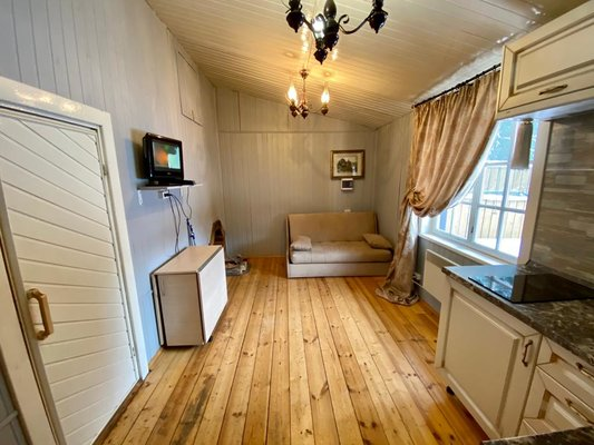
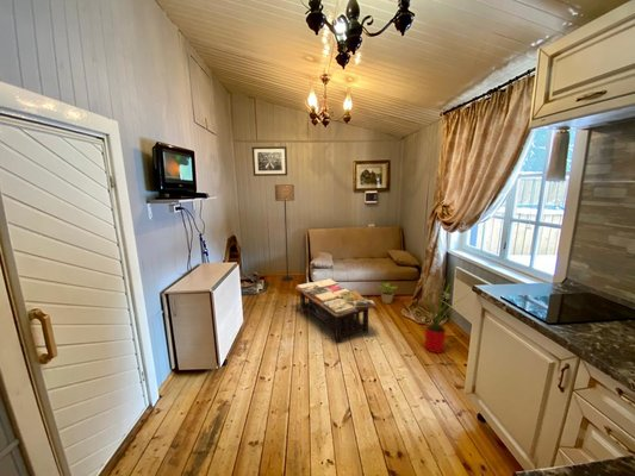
+ wall art (269, 161)
+ house plant (434, 315)
+ coffee table (334, 306)
+ floor lamp (286, 233)
+ potted plant (386, 290)
